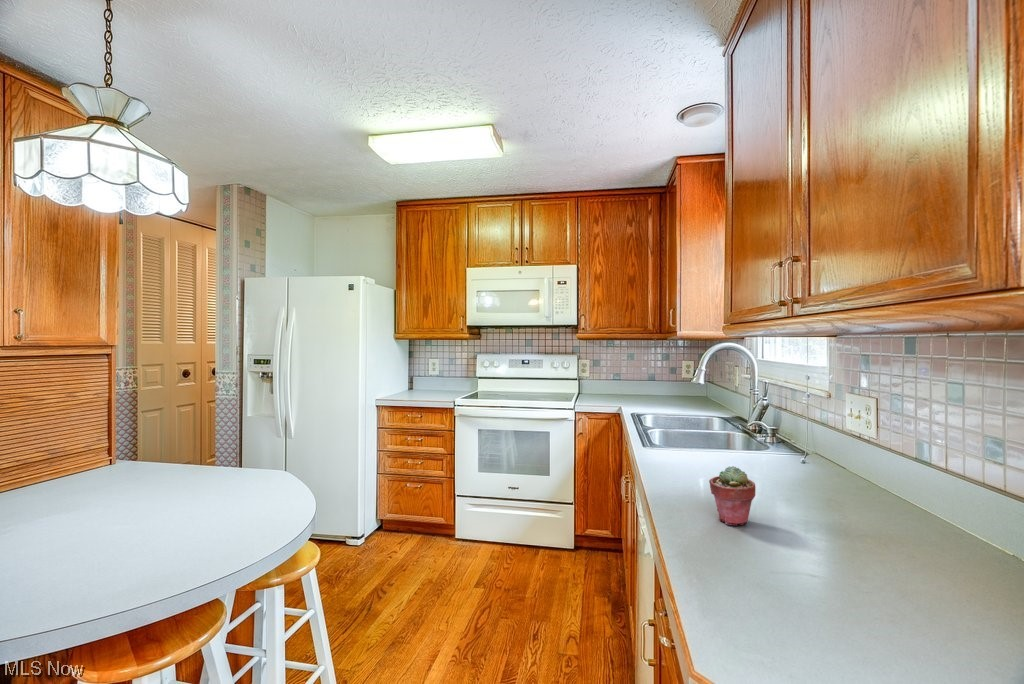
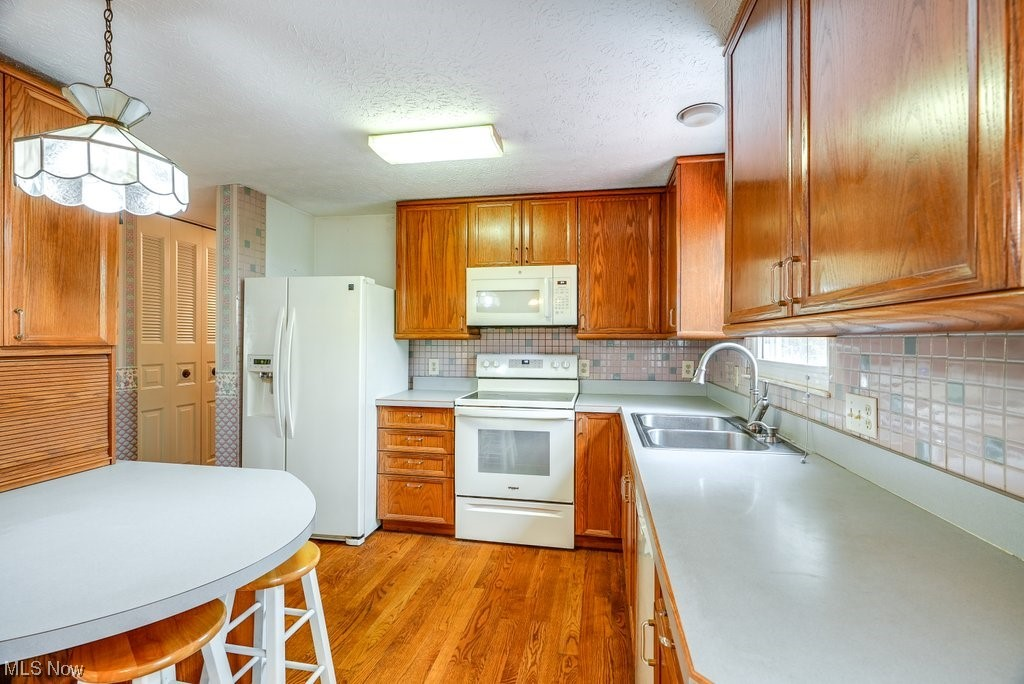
- potted succulent (732, 492)
